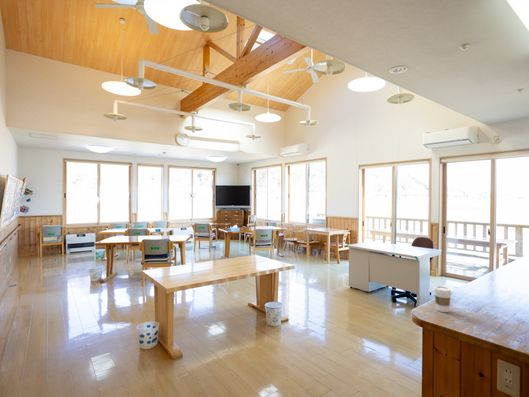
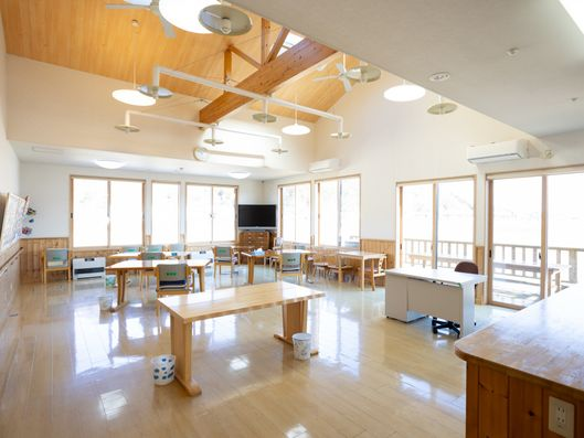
- coffee cup (442, 299)
